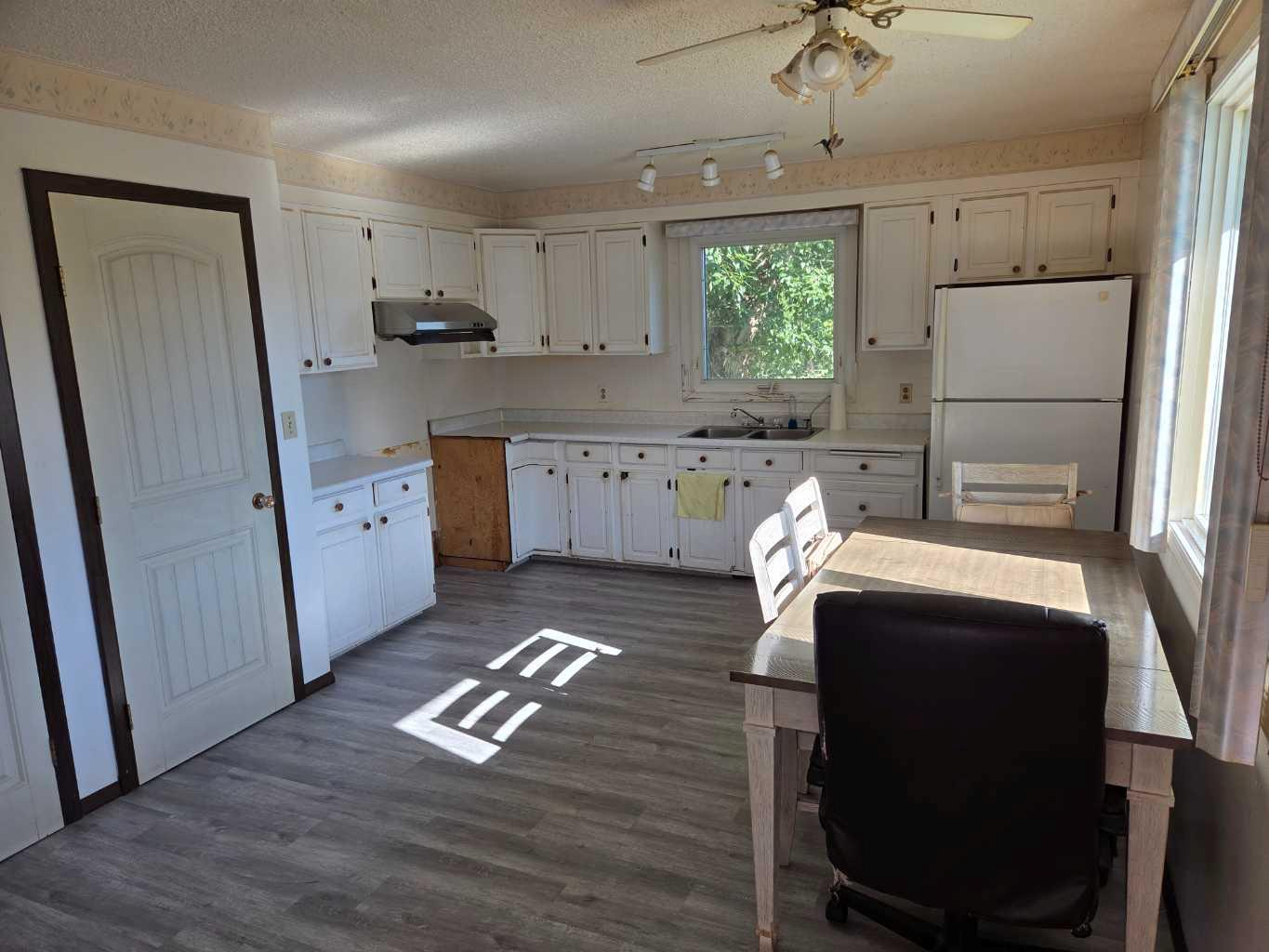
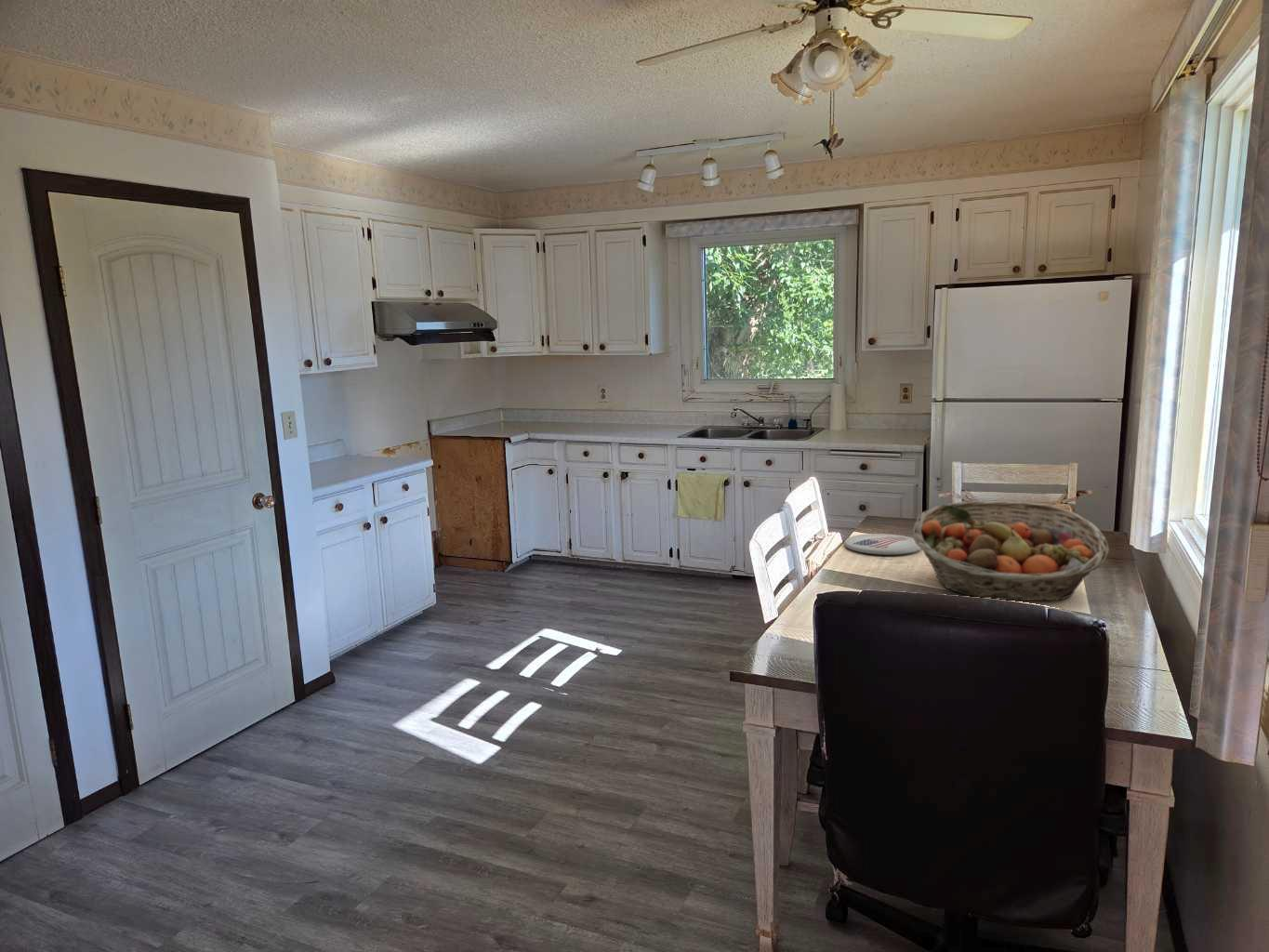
+ plate (882, 543)
+ fruit basket (1005, 549)
